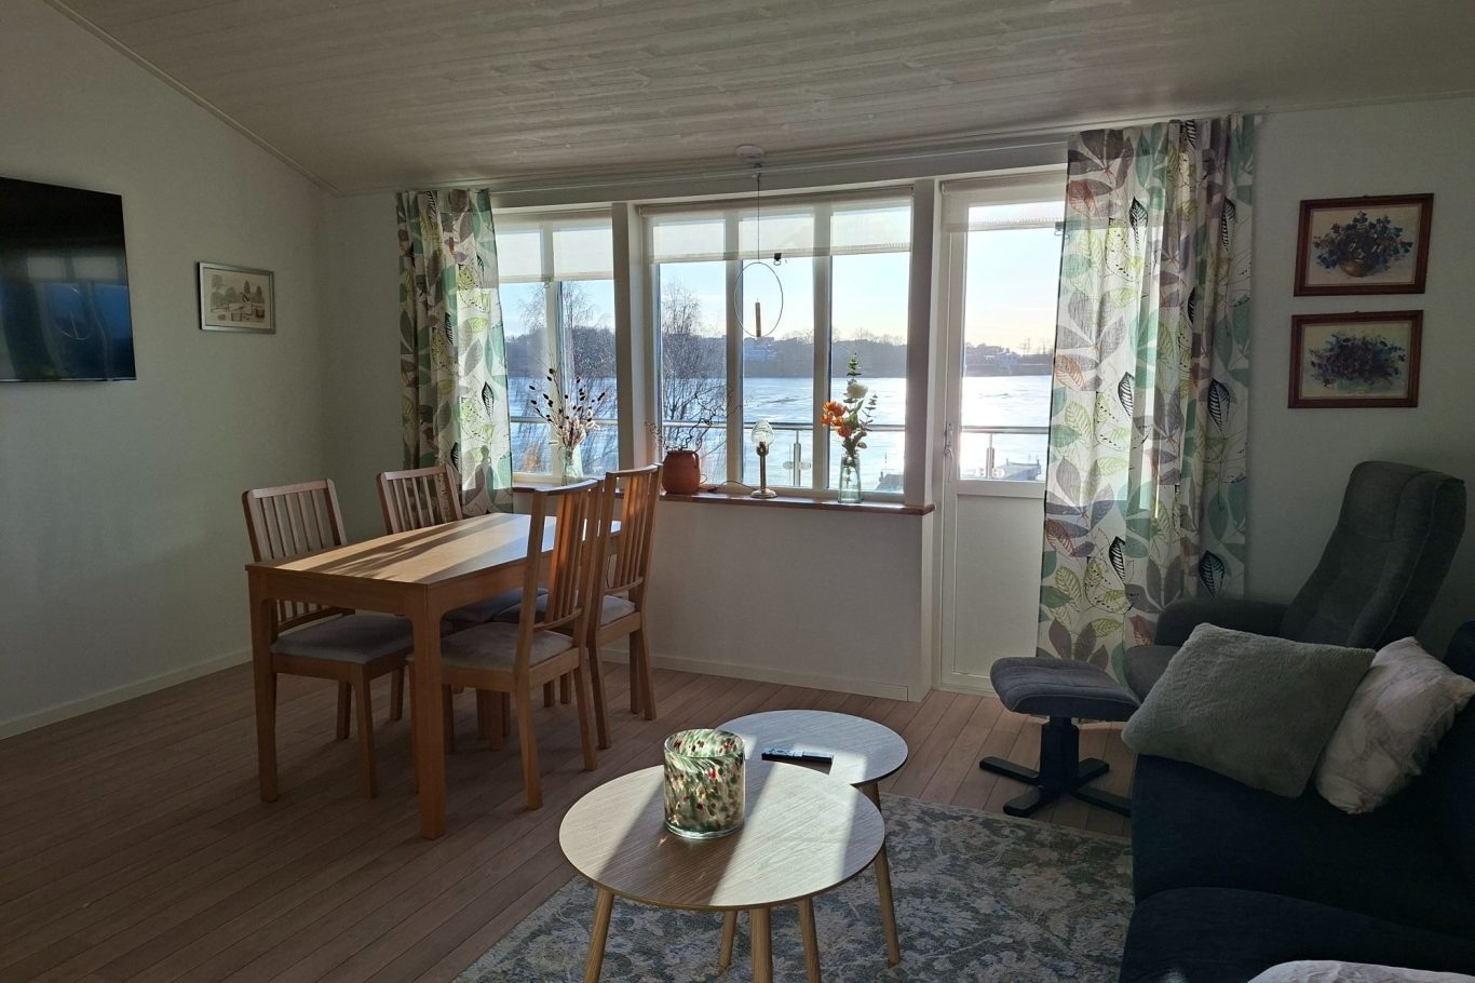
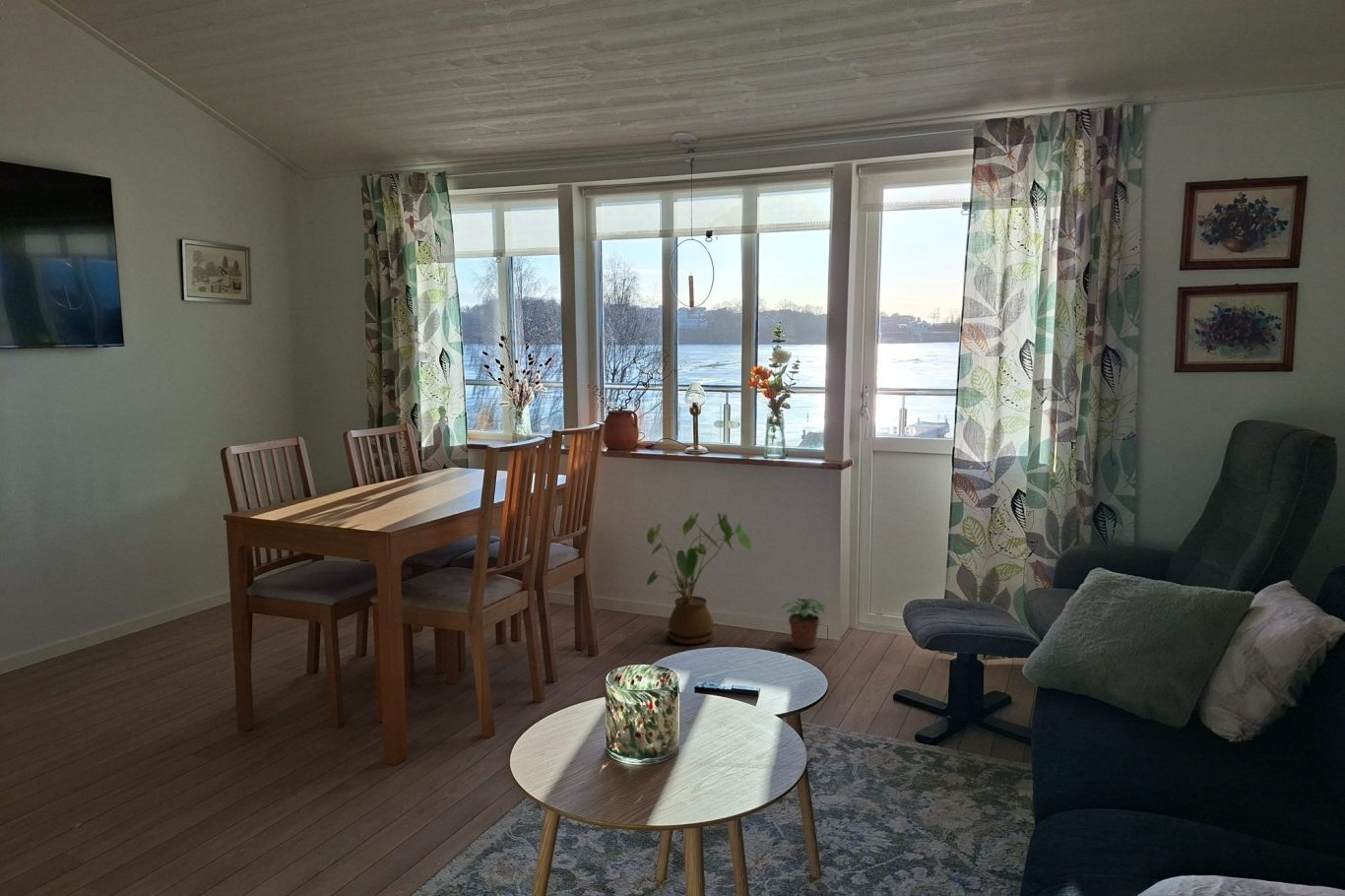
+ house plant (694, 579)
+ potted plant (803, 623)
